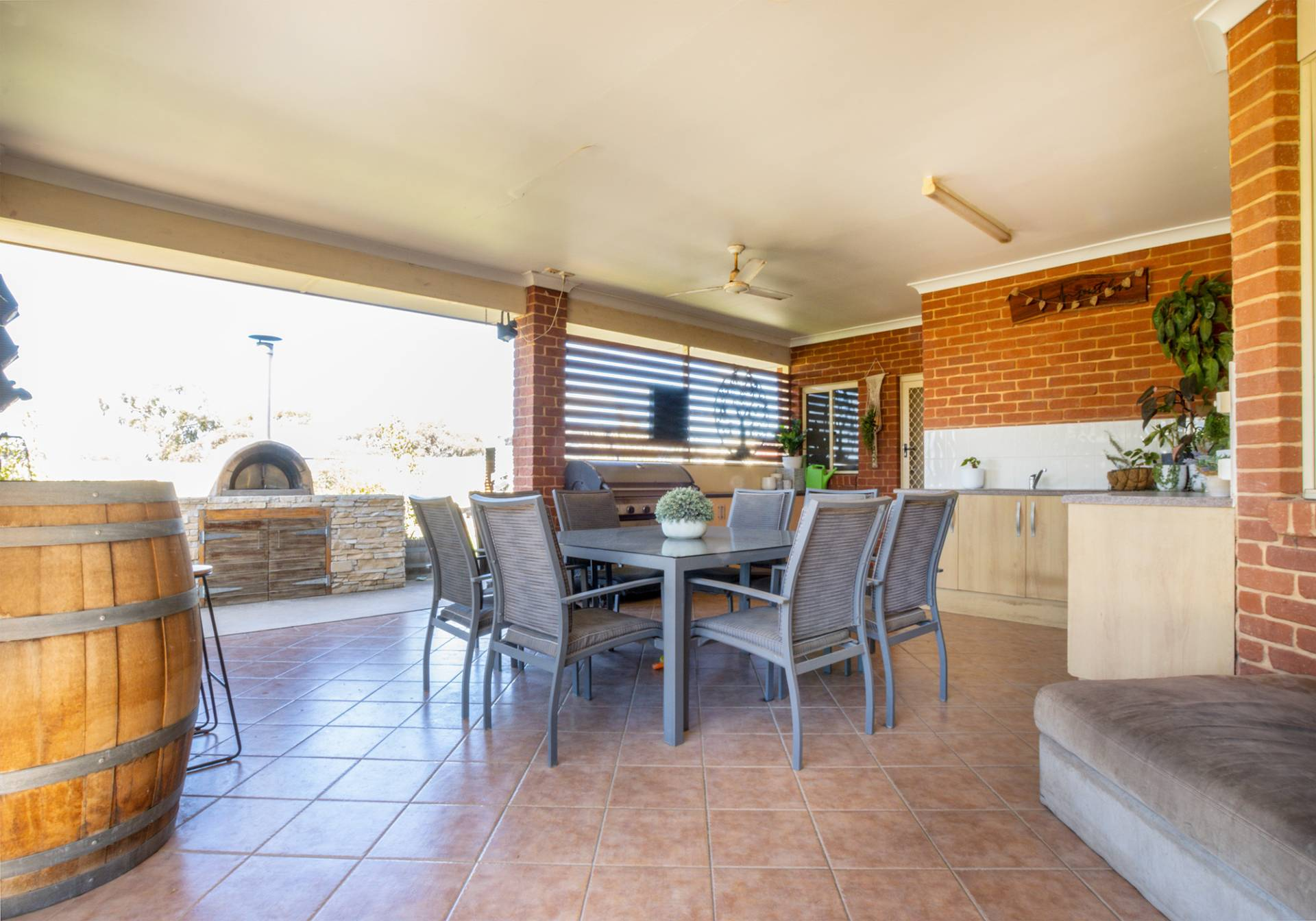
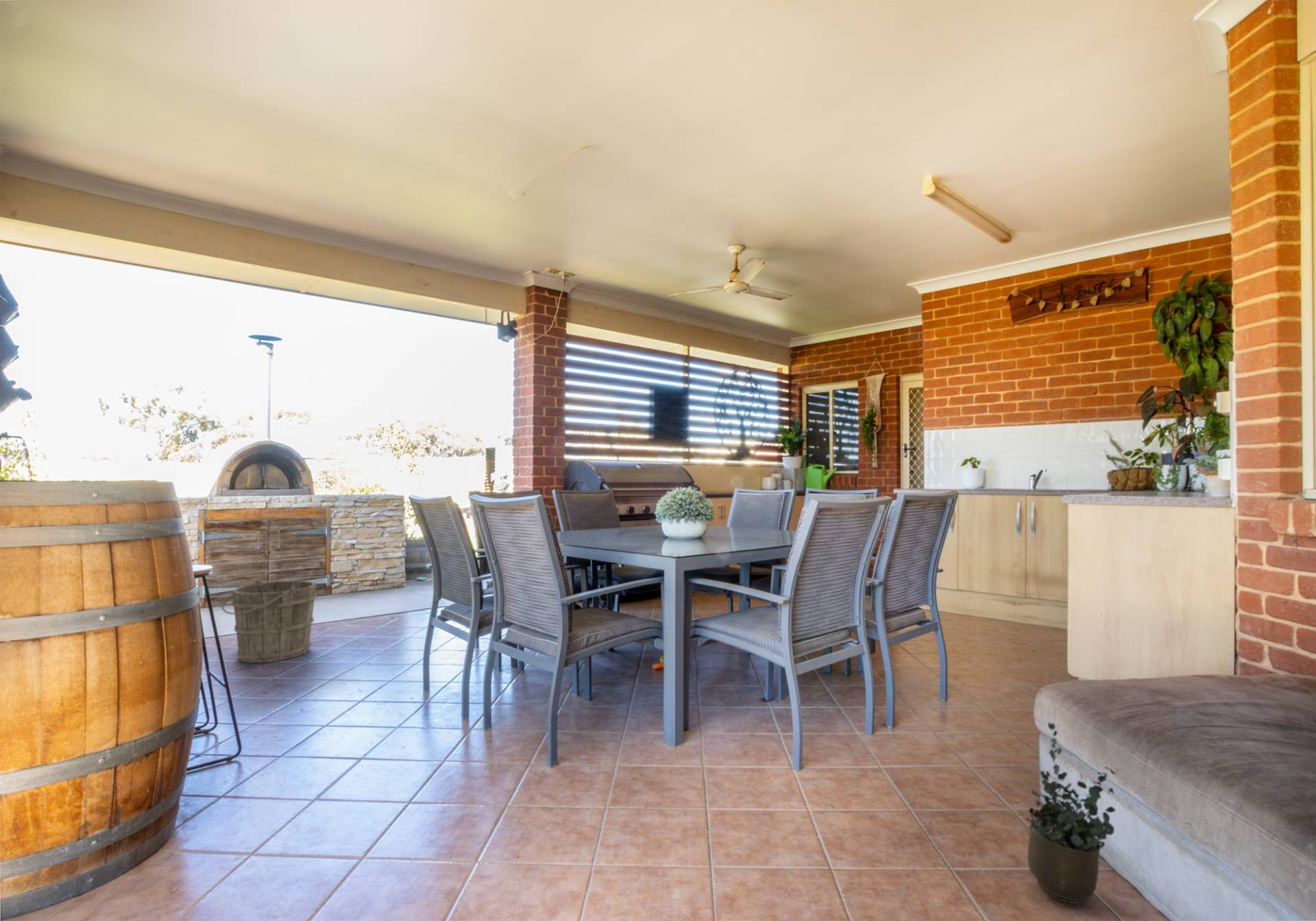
+ potted plant (1067, 815)
+ bucket (272, 619)
